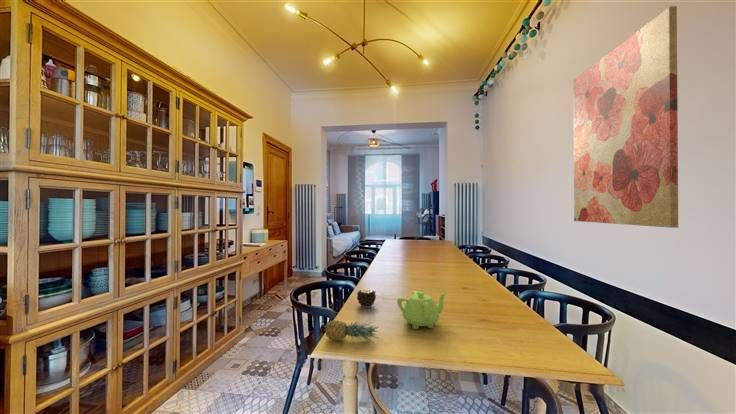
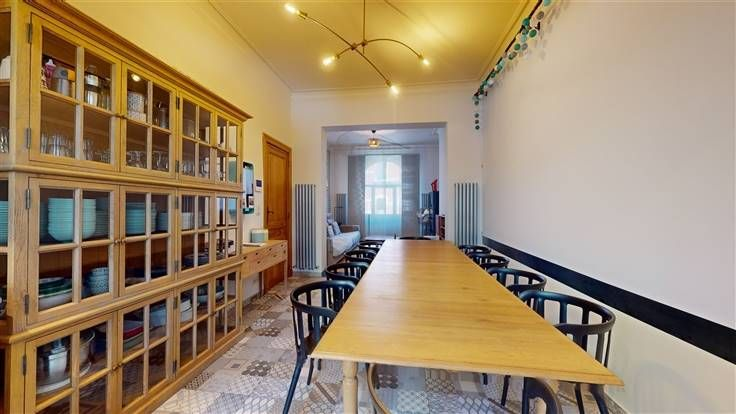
- candle (366, 296)
- wall art (614, 137)
- fruit (352, 329)
- teapot (422, 308)
